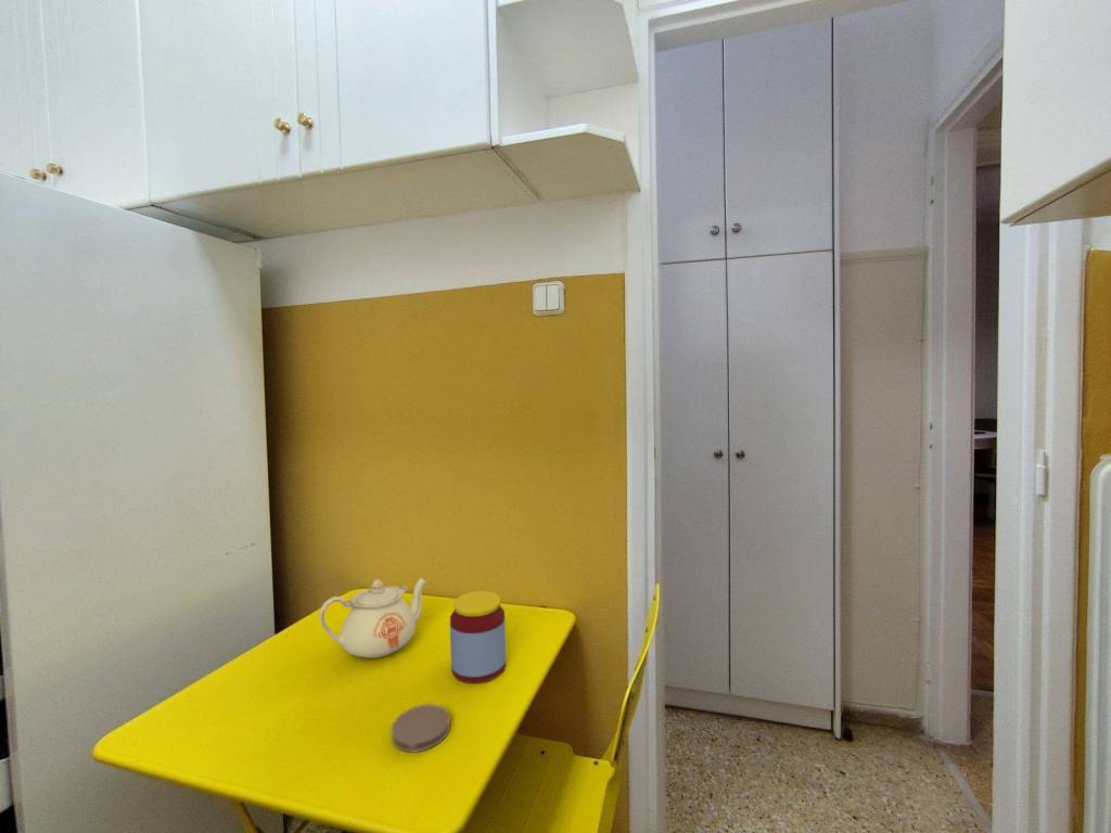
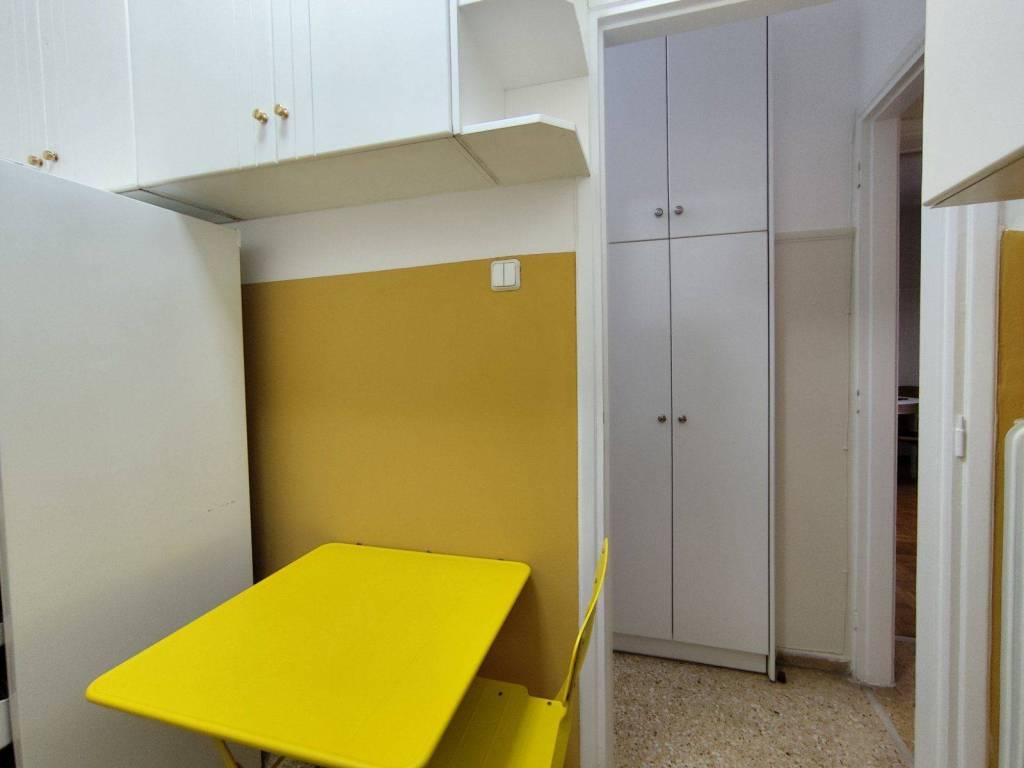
- jar (477, 633)
- teapot (378, 613)
- coaster (421, 727)
